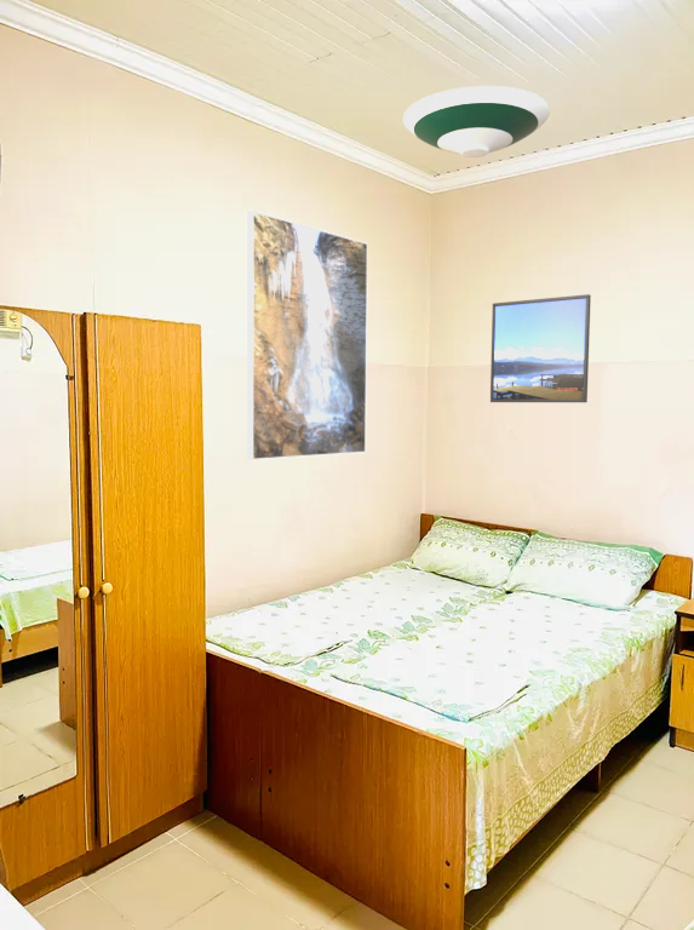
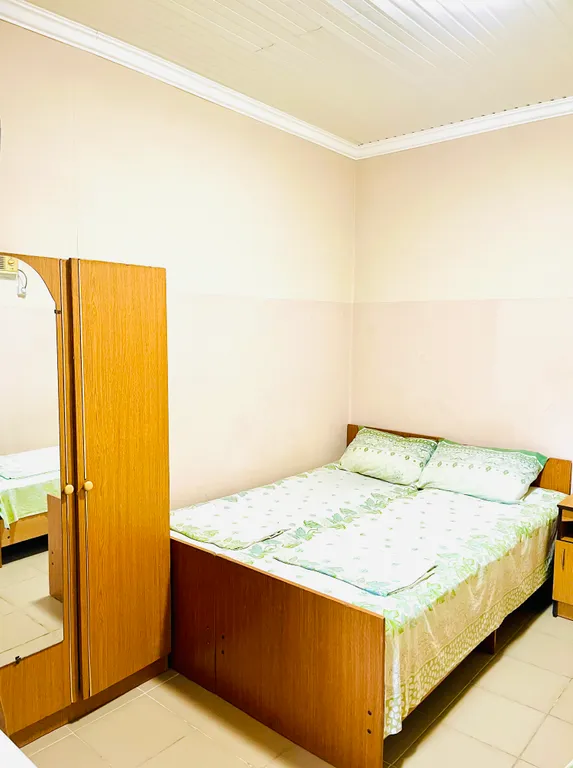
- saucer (475, 136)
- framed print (311, 343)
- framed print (538, 350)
